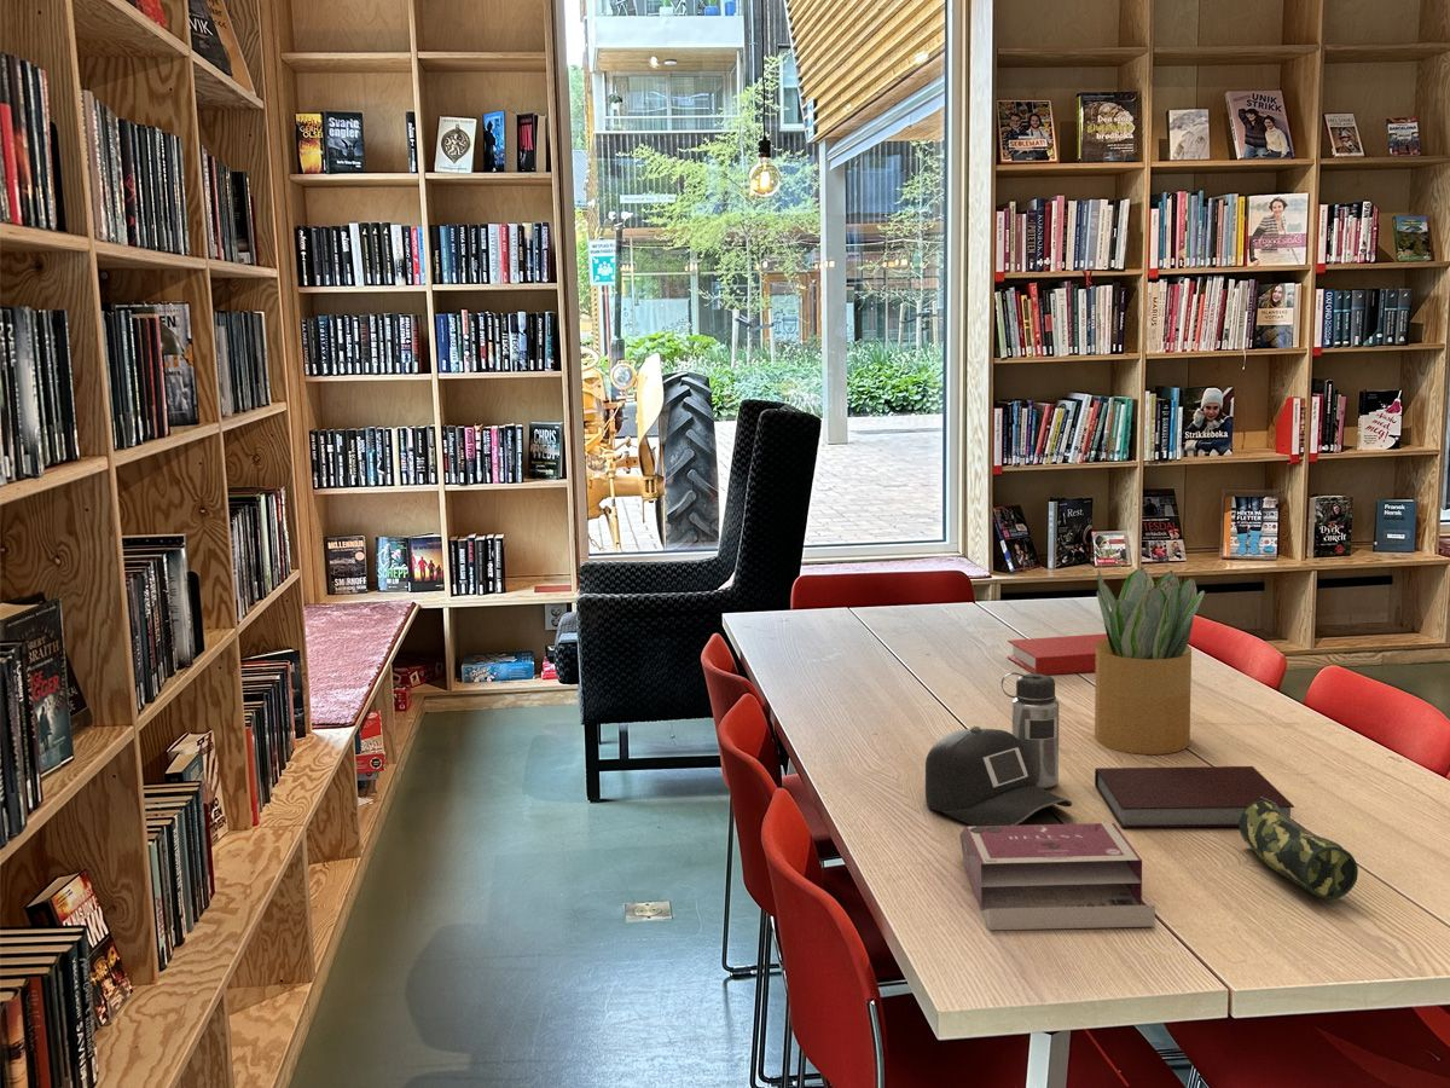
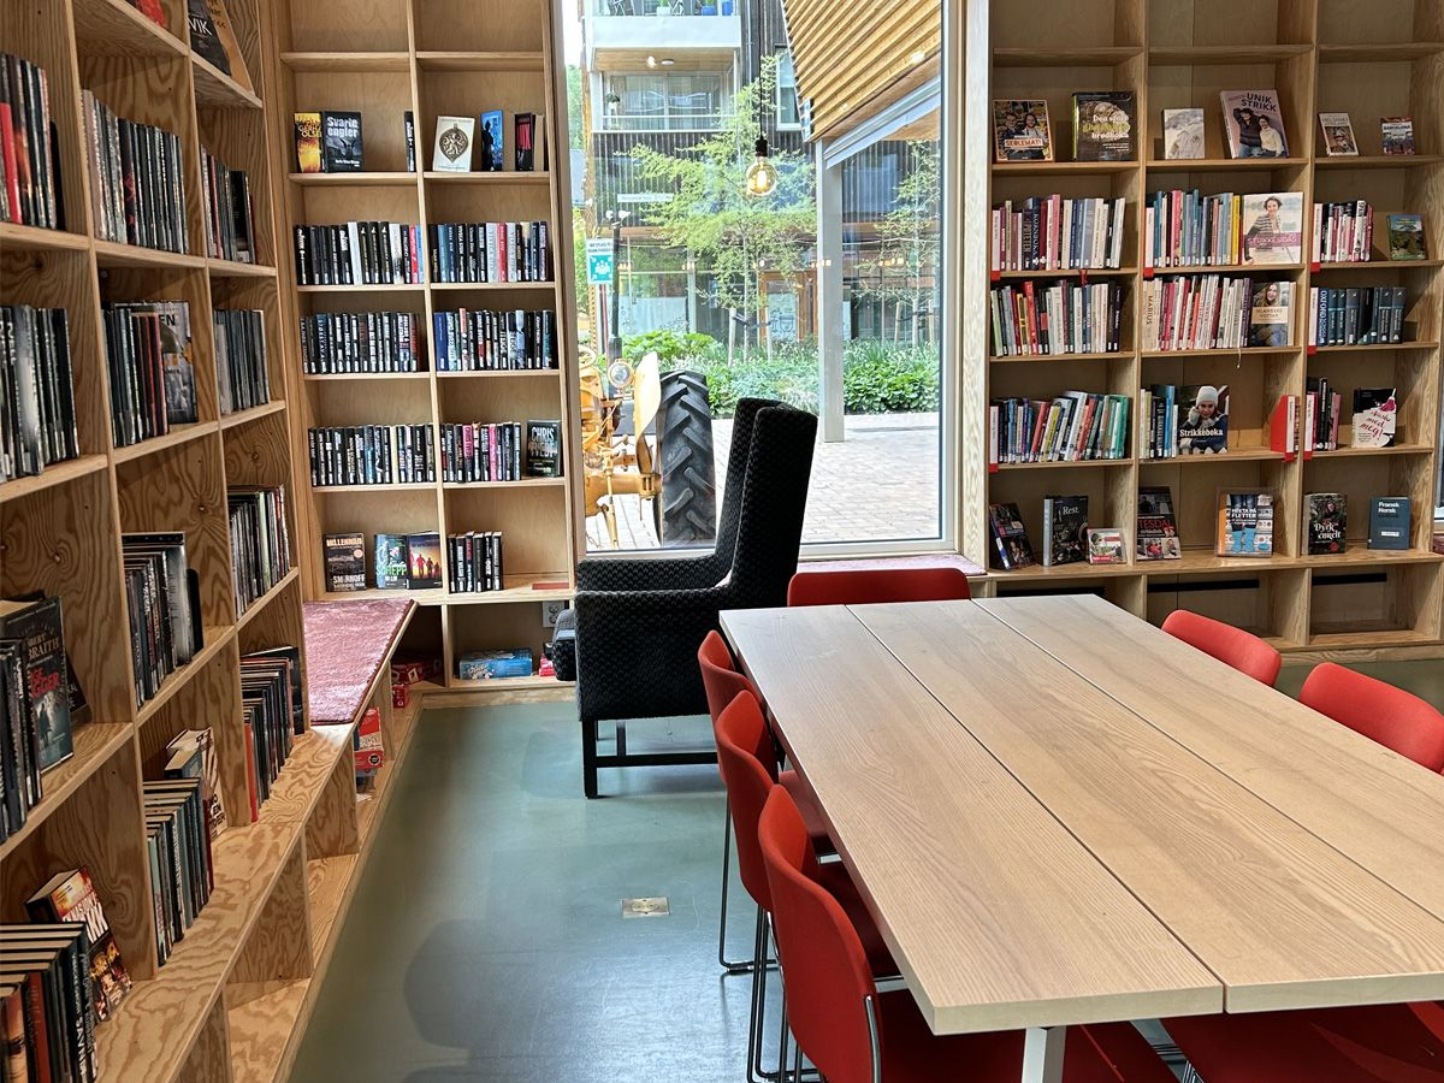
- notebook (1189, 795)
- water bottle (996, 746)
- book (1050, 866)
- book (1073, 654)
- pencil case (1292, 845)
- potted plant (1143, 655)
